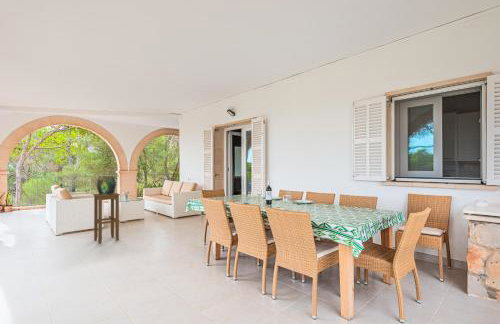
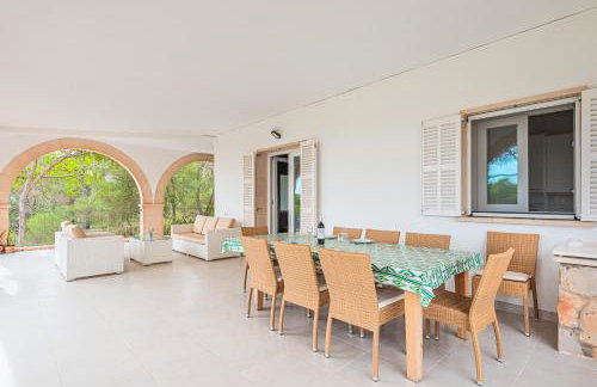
- stool (106, 218)
- decorative urn (106, 184)
